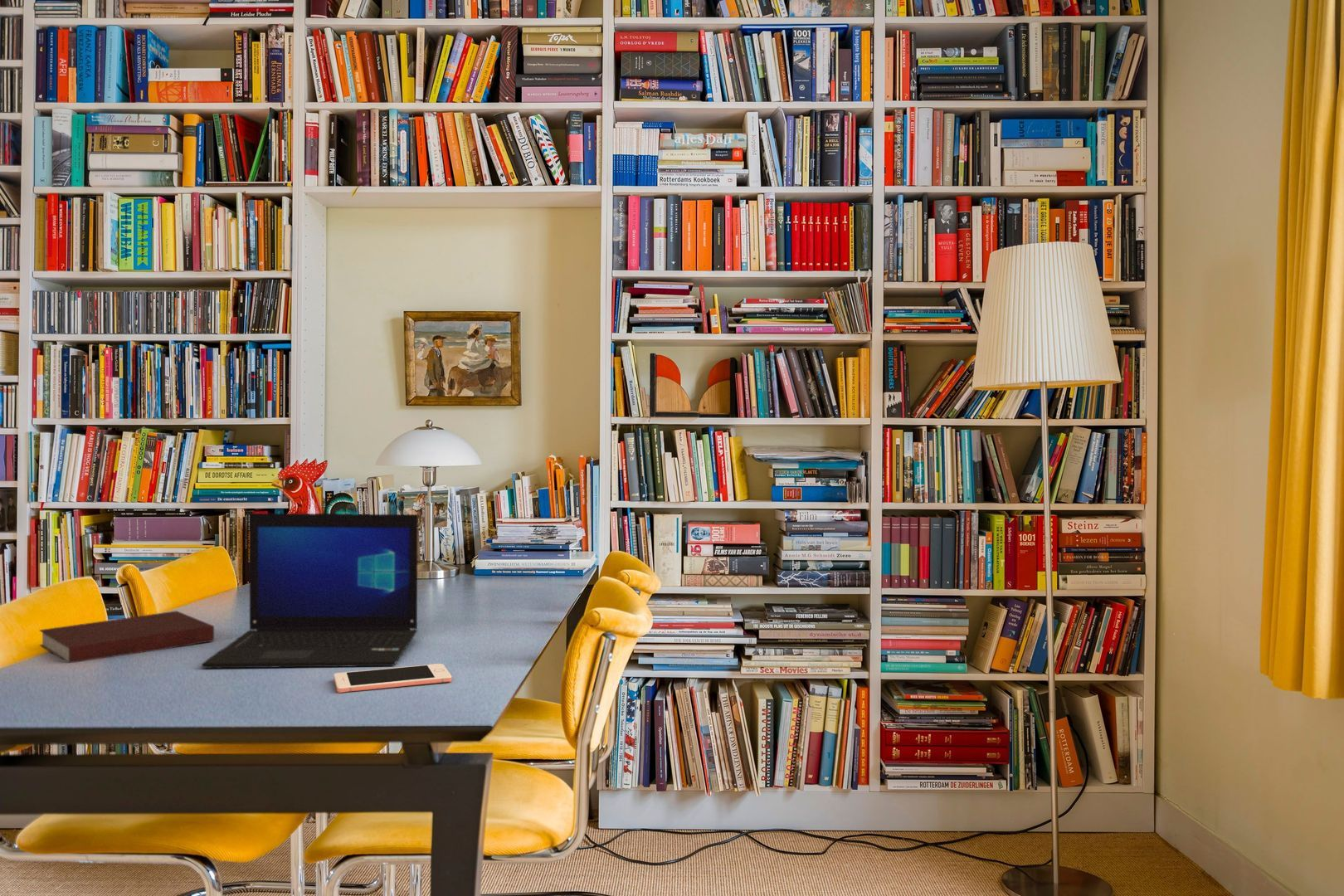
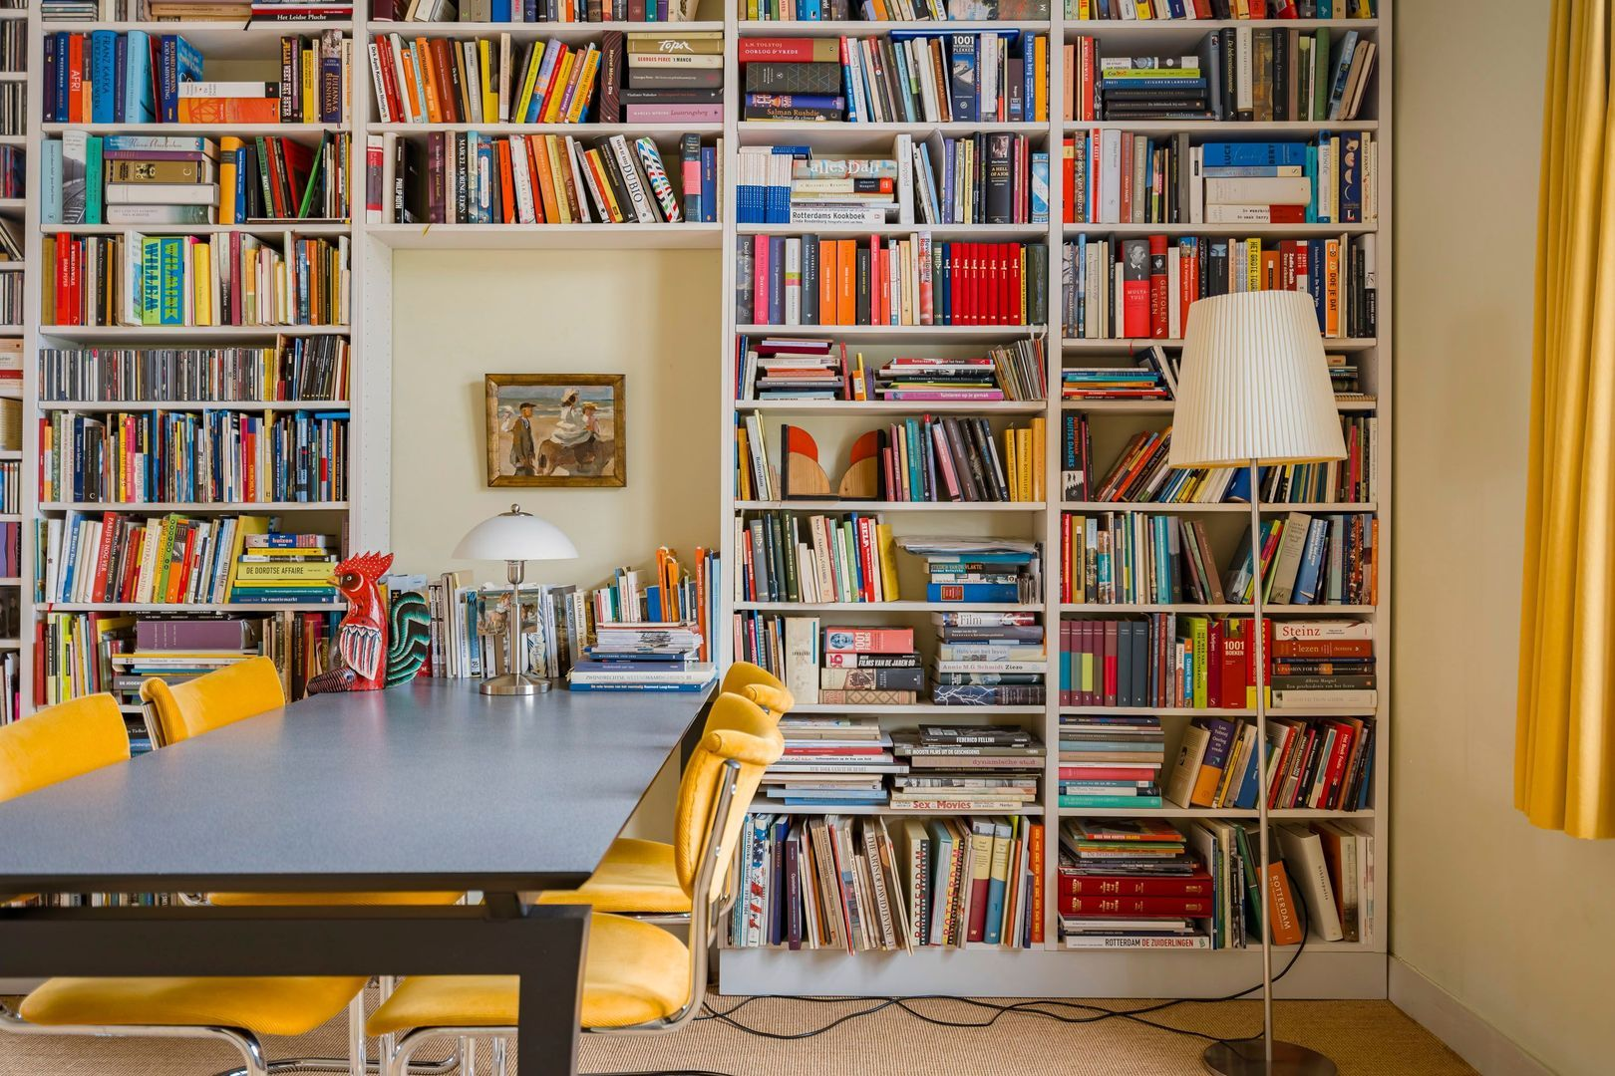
- notebook (128, 635)
- laptop (318, 586)
- cell phone (392, 677)
